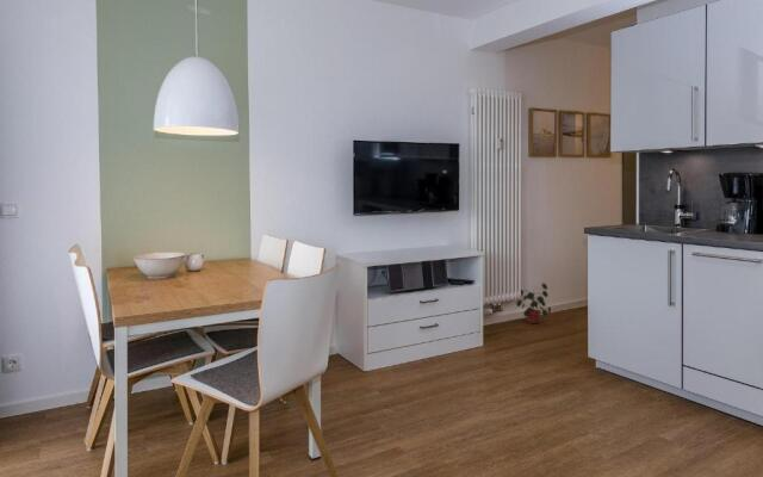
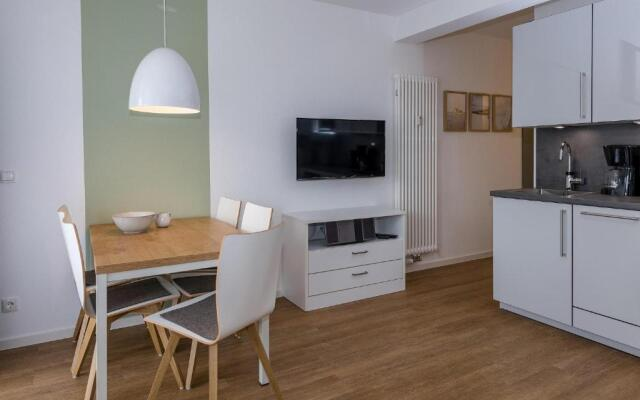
- potted plant (535, 302)
